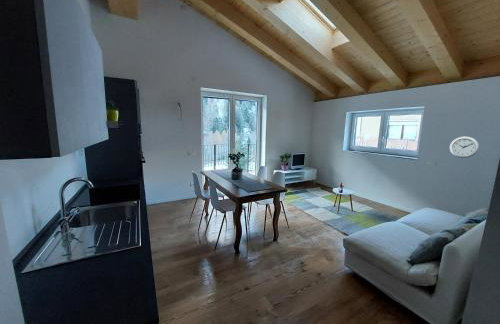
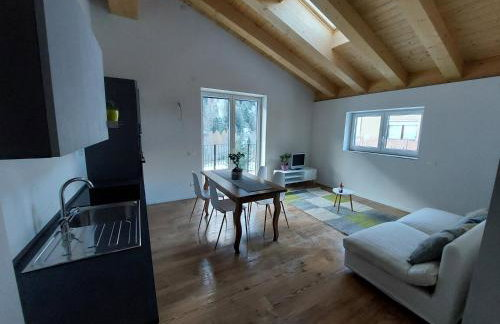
- wall clock (463, 147)
